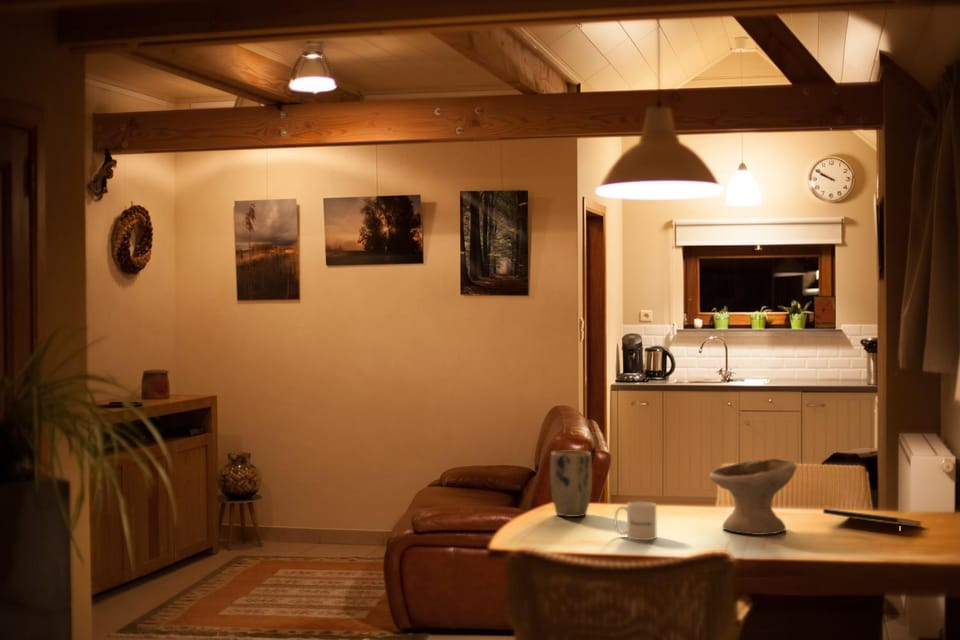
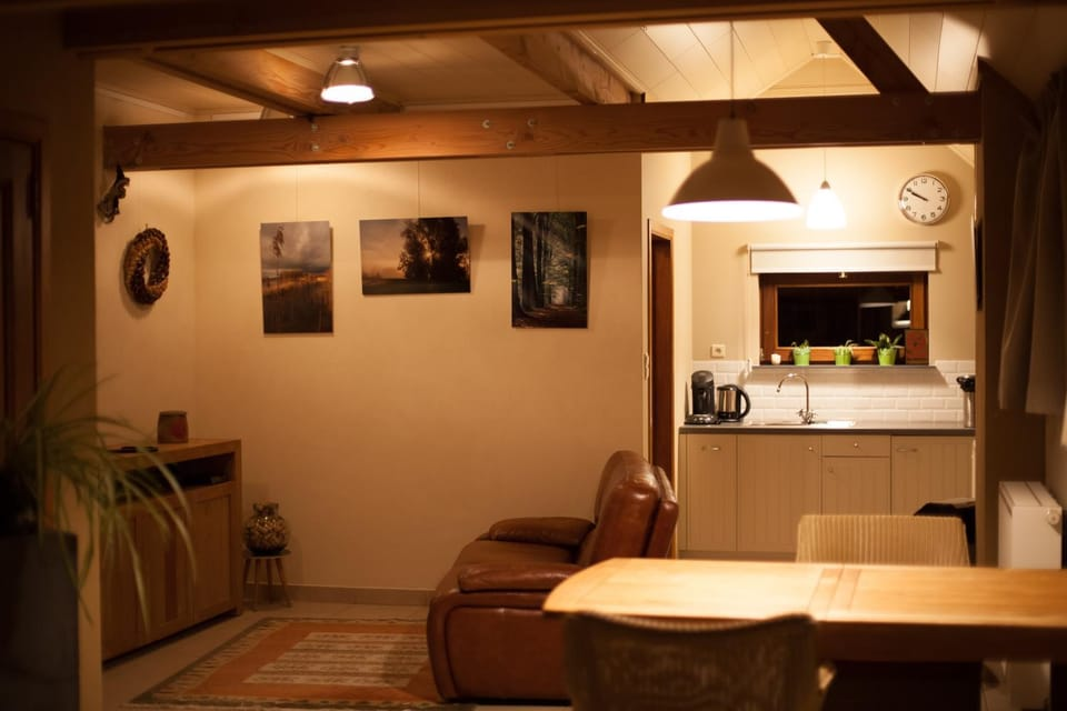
- plant pot (571, 483)
- bowl (753, 495)
- mug (635, 521)
- notepad (872, 517)
